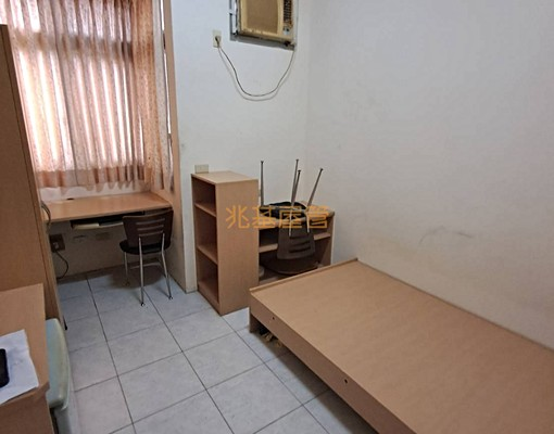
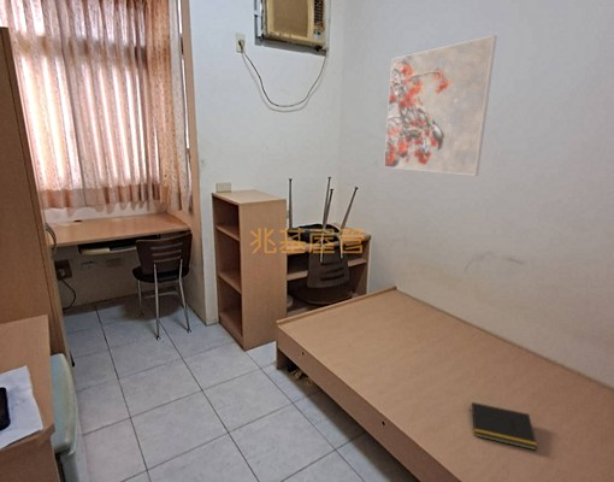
+ notepad (502, 424)
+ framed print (431, 112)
